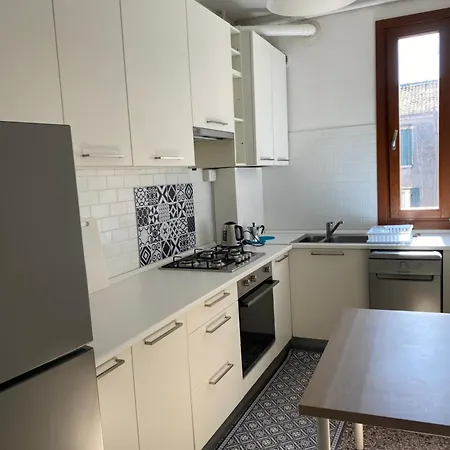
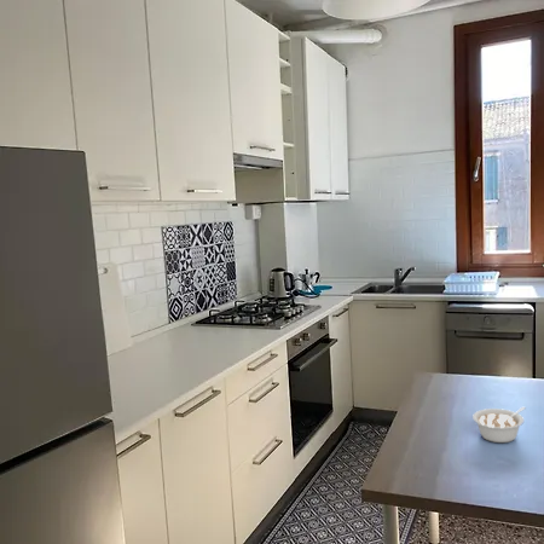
+ legume (498, 423)
